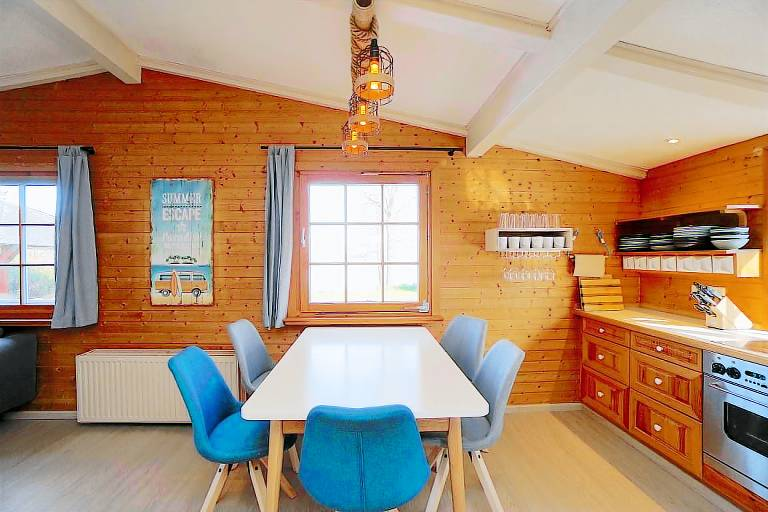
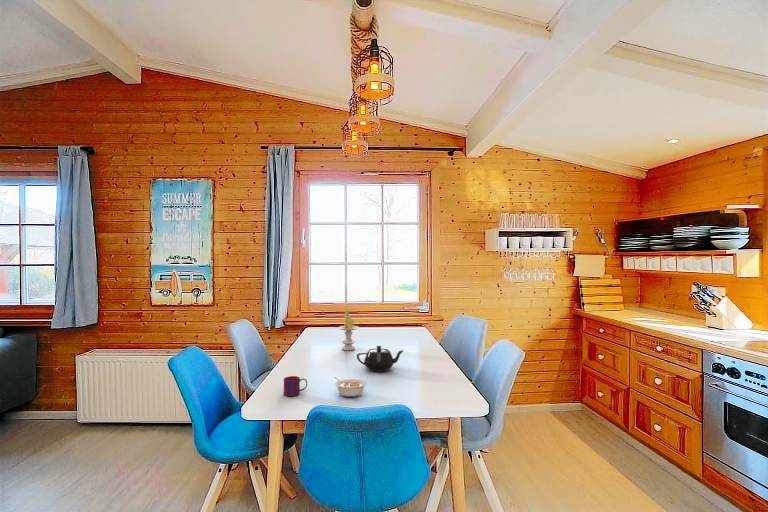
+ teapot (380, 357)
+ legume (349, 387)
+ candle (348, 328)
+ mug (295, 386)
